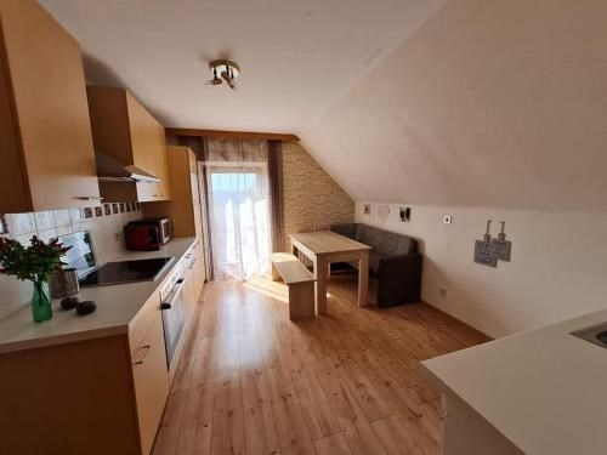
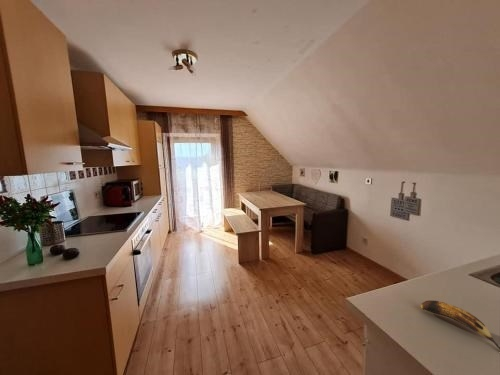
+ banana (458, 317)
